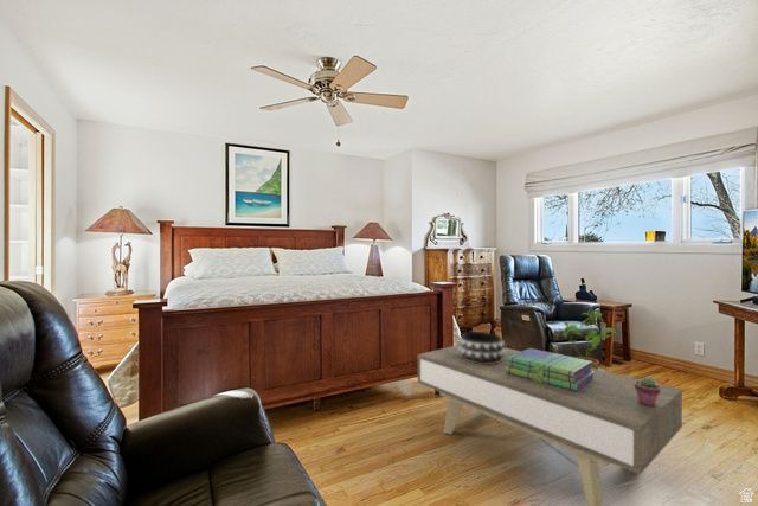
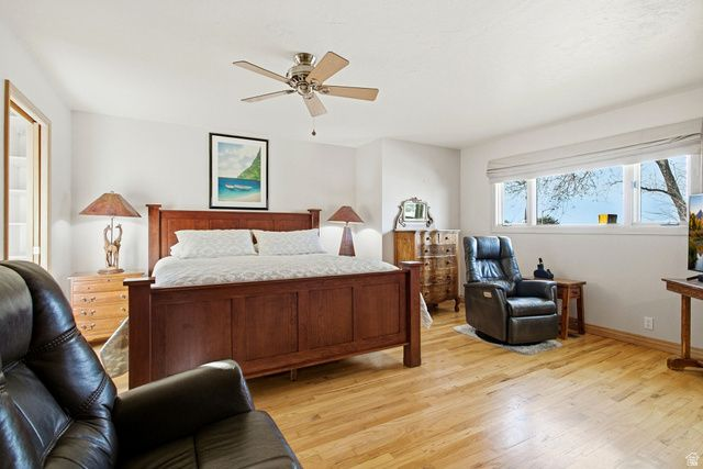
- potted succulent (647, 390)
- decorative bowl (481, 346)
- house plant (590, 348)
- stack of books (548, 367)
- coffee table (532, 408)
